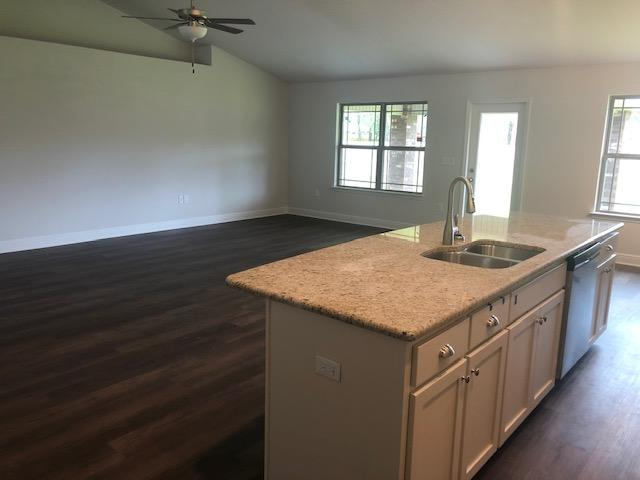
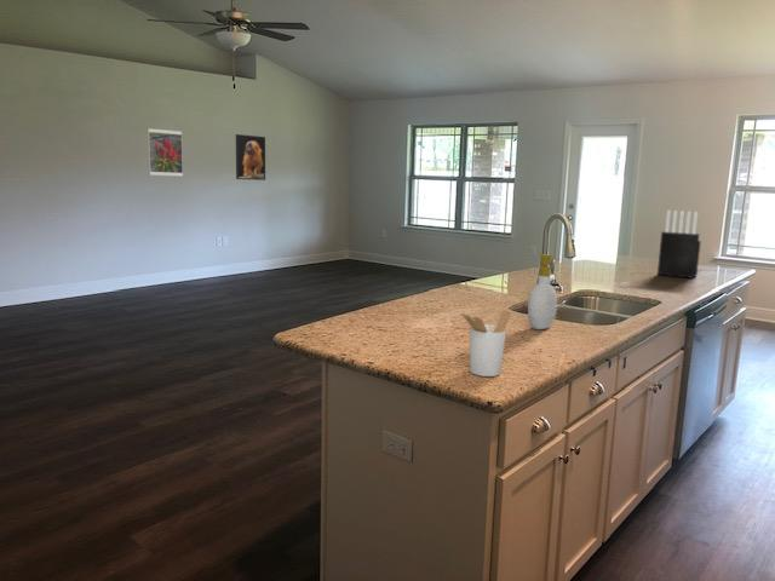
+ utensil holder (482, 341)
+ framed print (251, 157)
+ knife block (681, 243)
+ soap bottle (544, 290)
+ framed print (165, 153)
